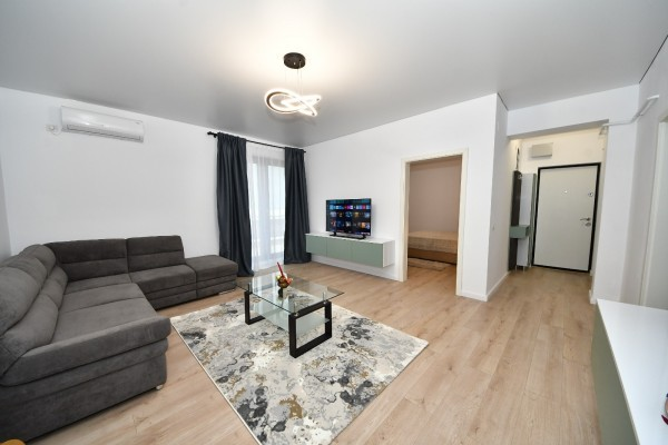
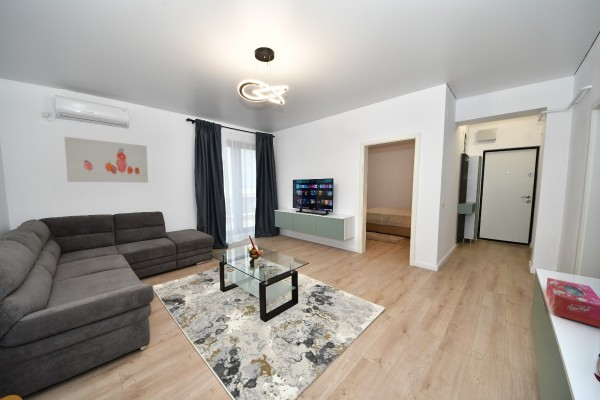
+ wall art (110, 162)
+ tissue box (572, 299)
